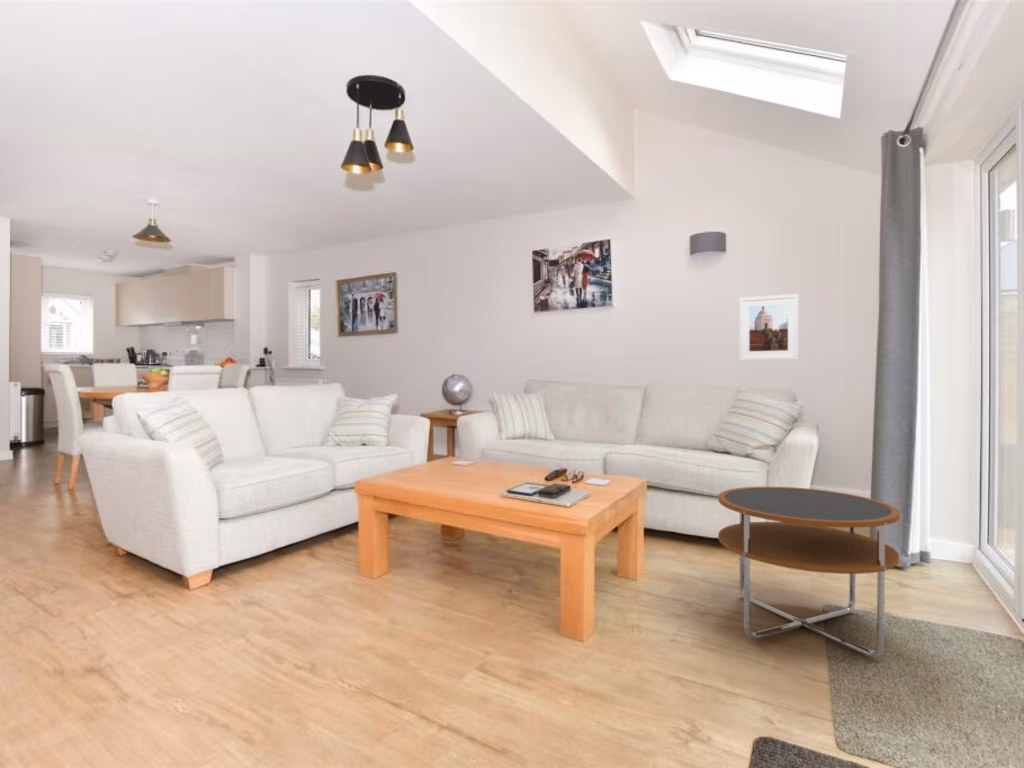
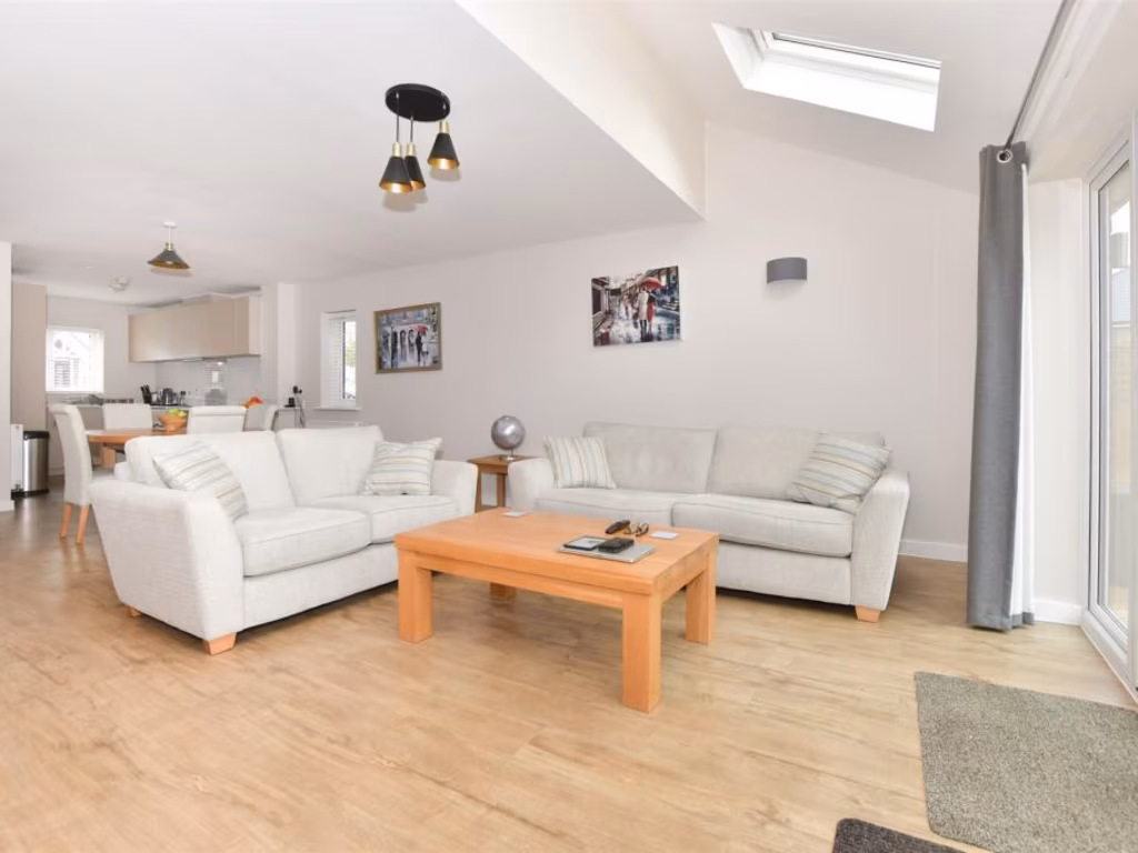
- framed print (768, 328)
- side table (802, 563)
